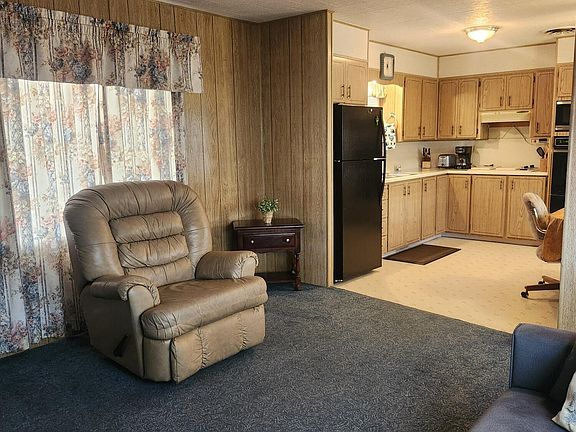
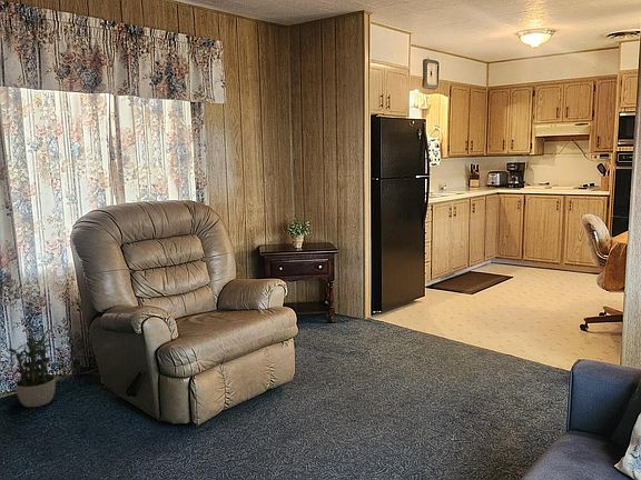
+ potted plant (31, 369)
